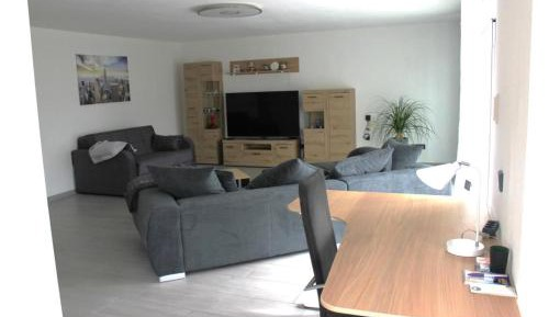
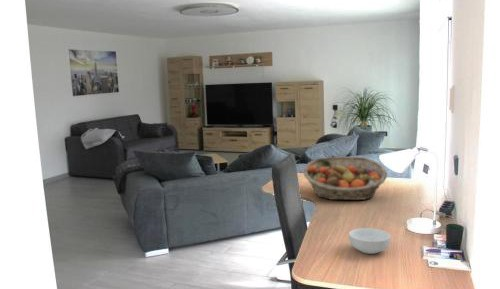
+ cereal bowl (369, 242)
+ fruit basket (344, 177)
